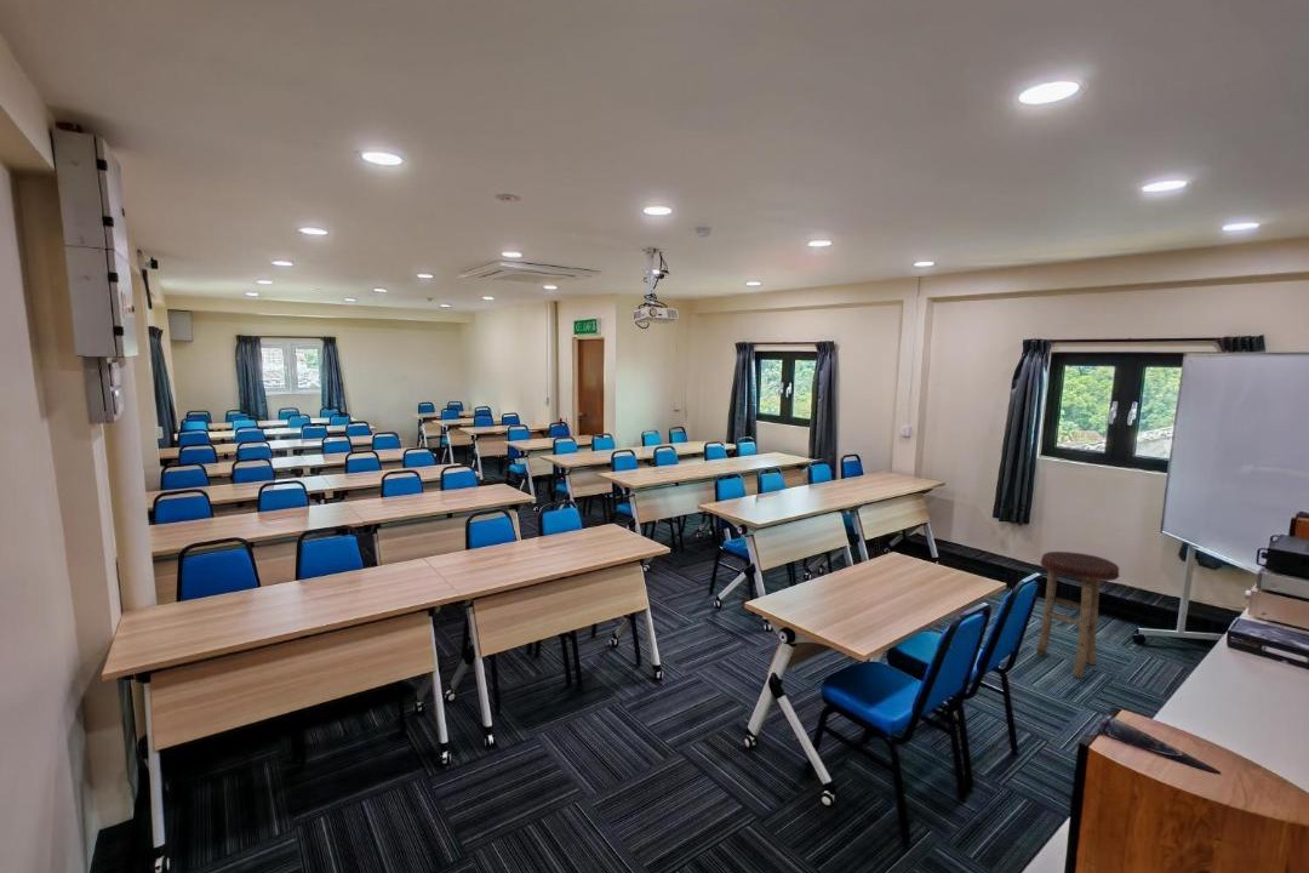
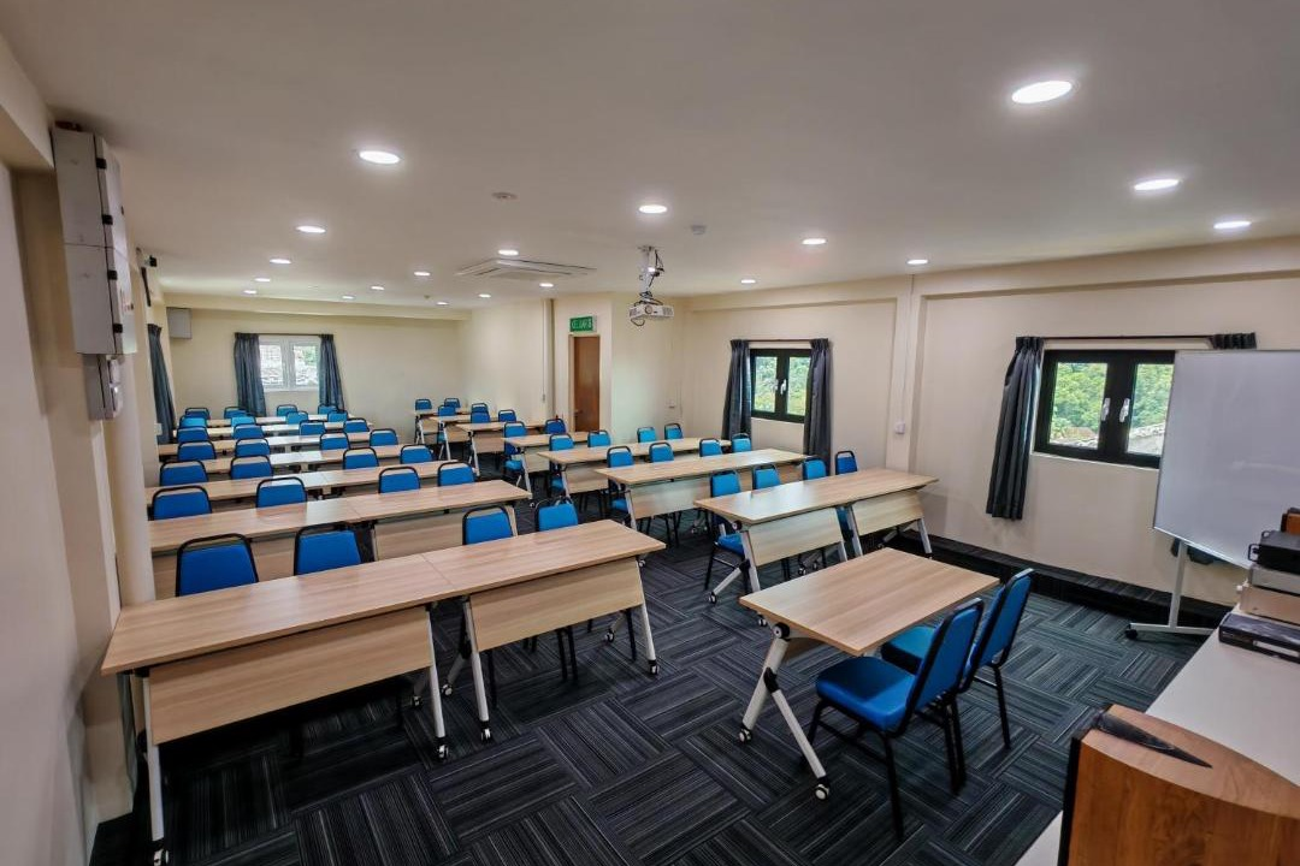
- stool (1074, 618)
